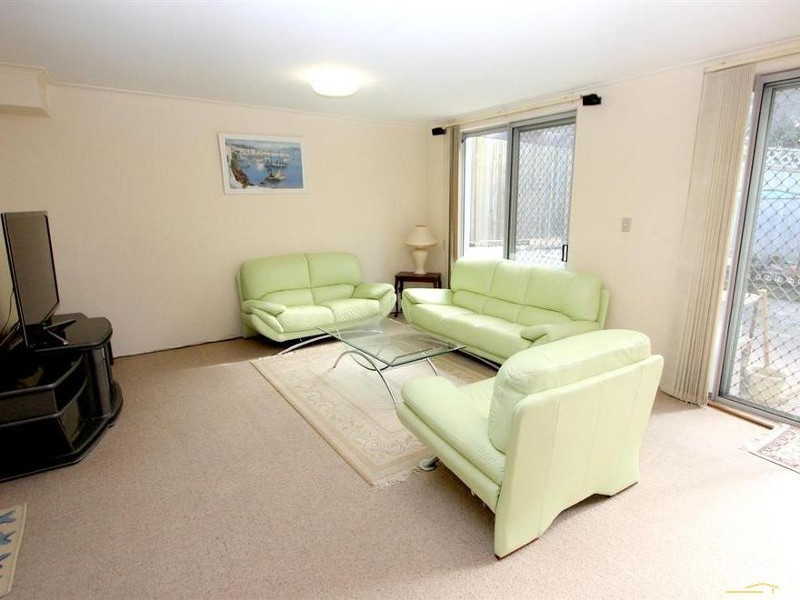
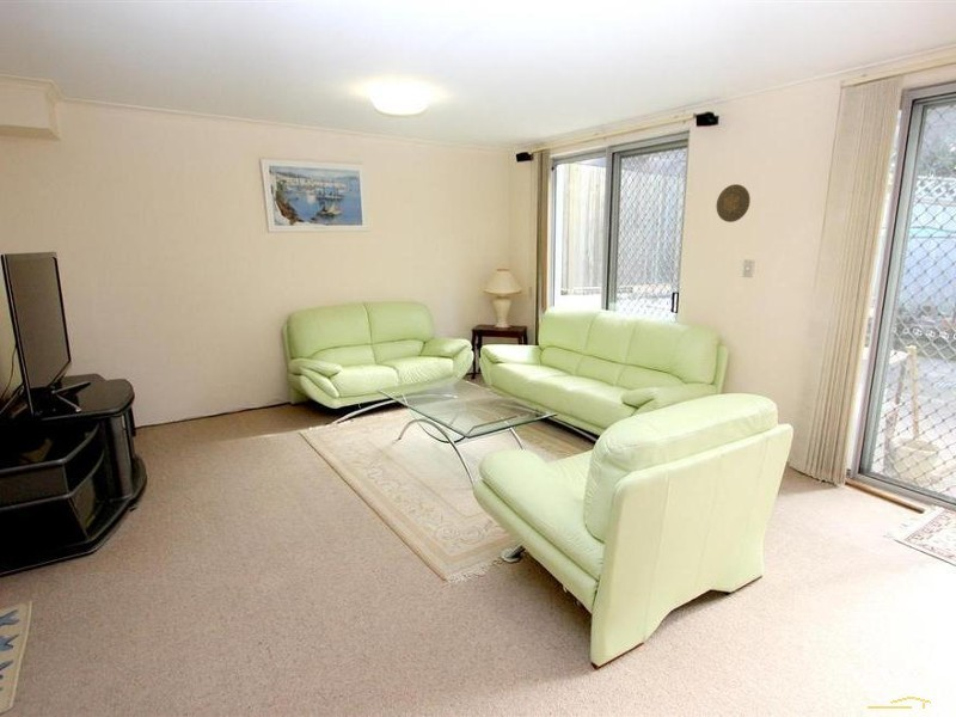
+ decorative plate (731, 203)
